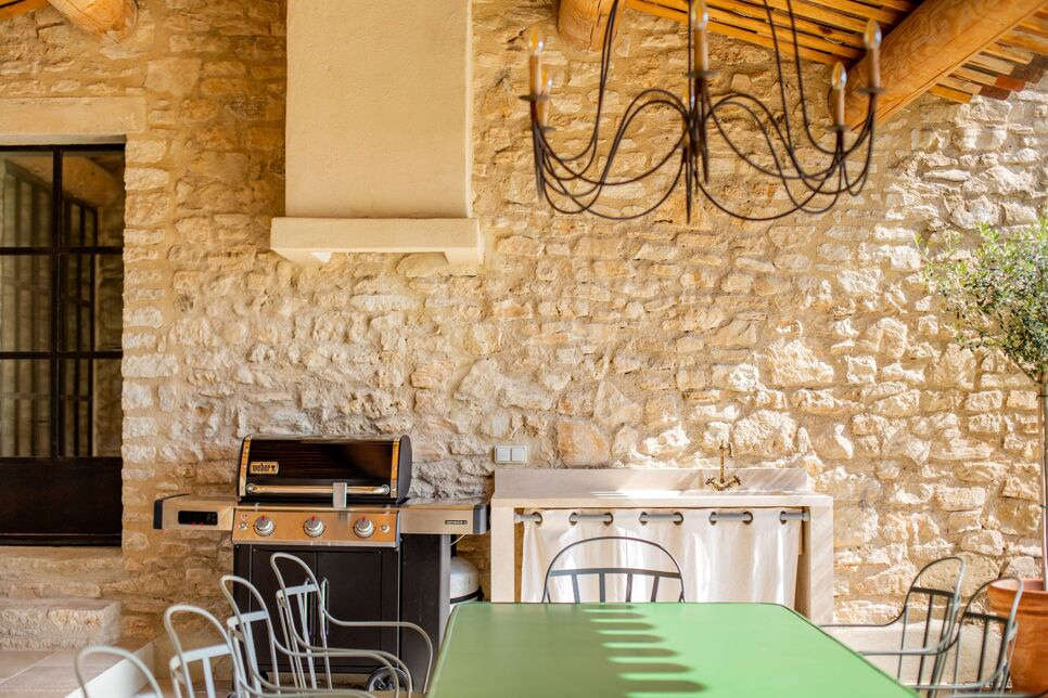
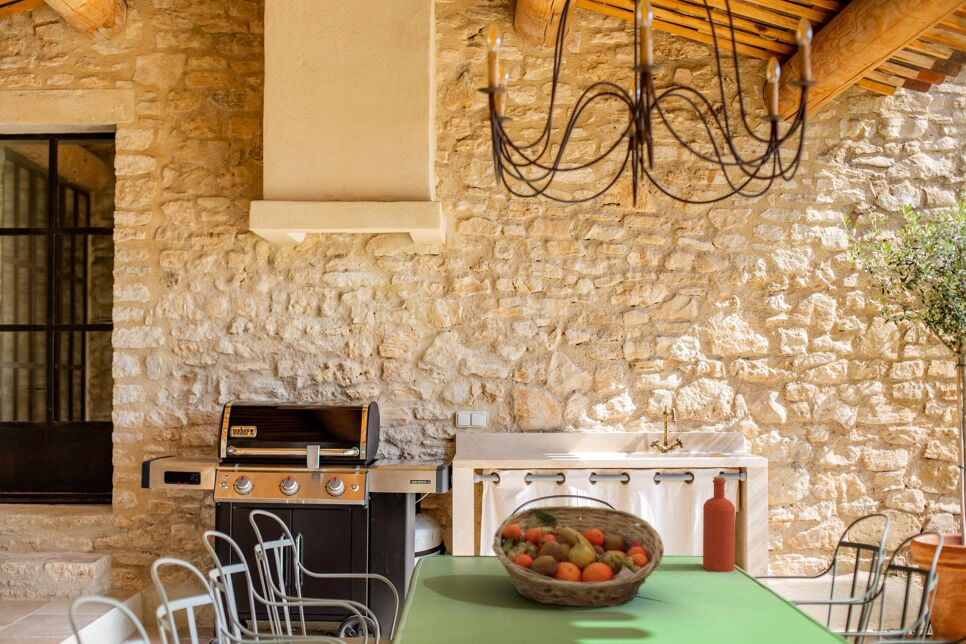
+ bottle (718, 522)
+ fruit basket (576, 554)
